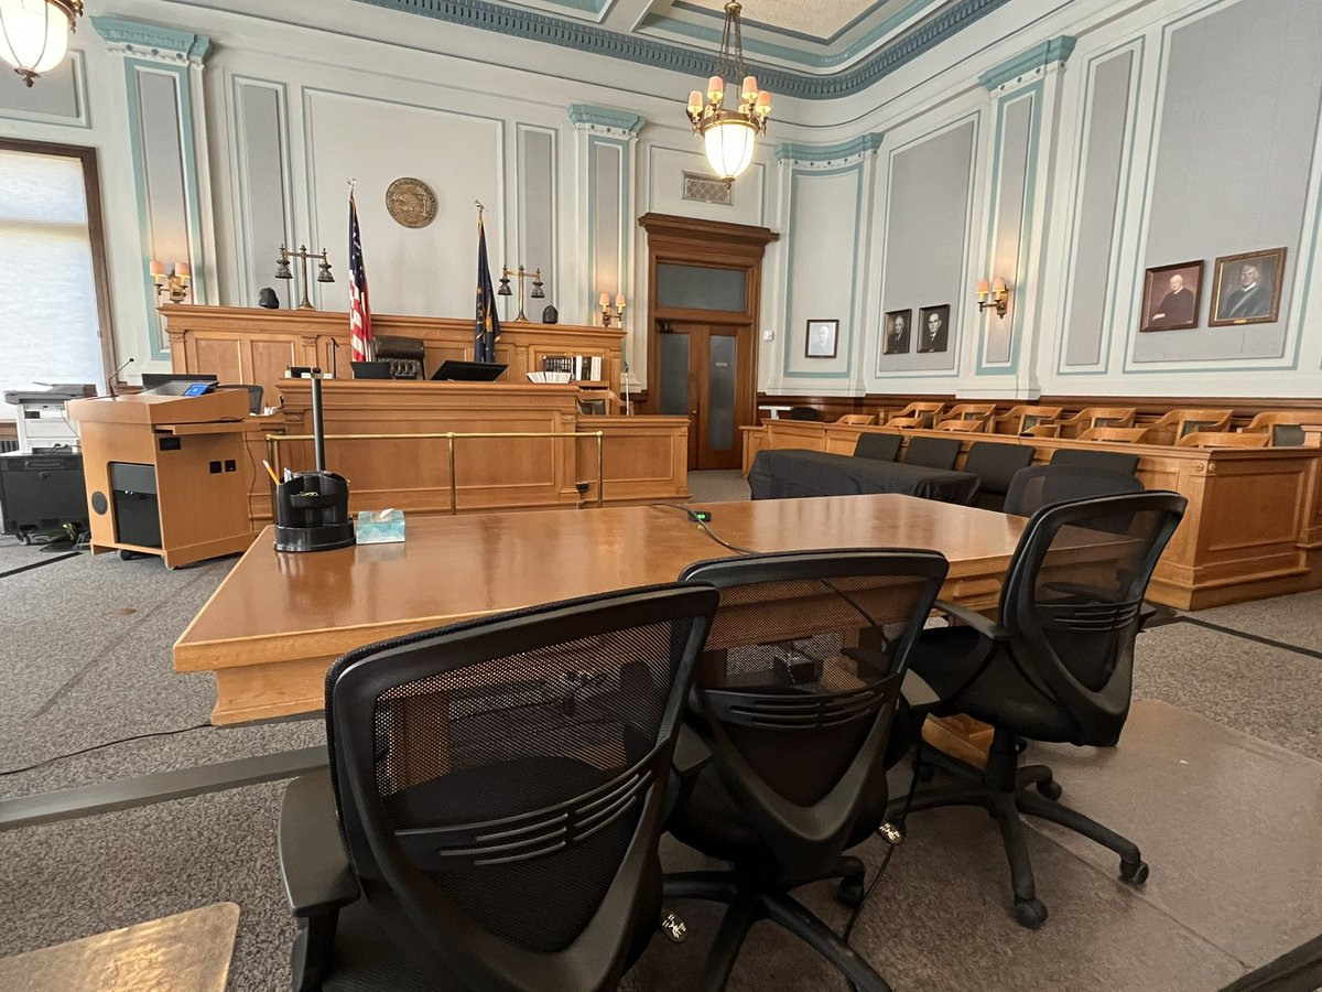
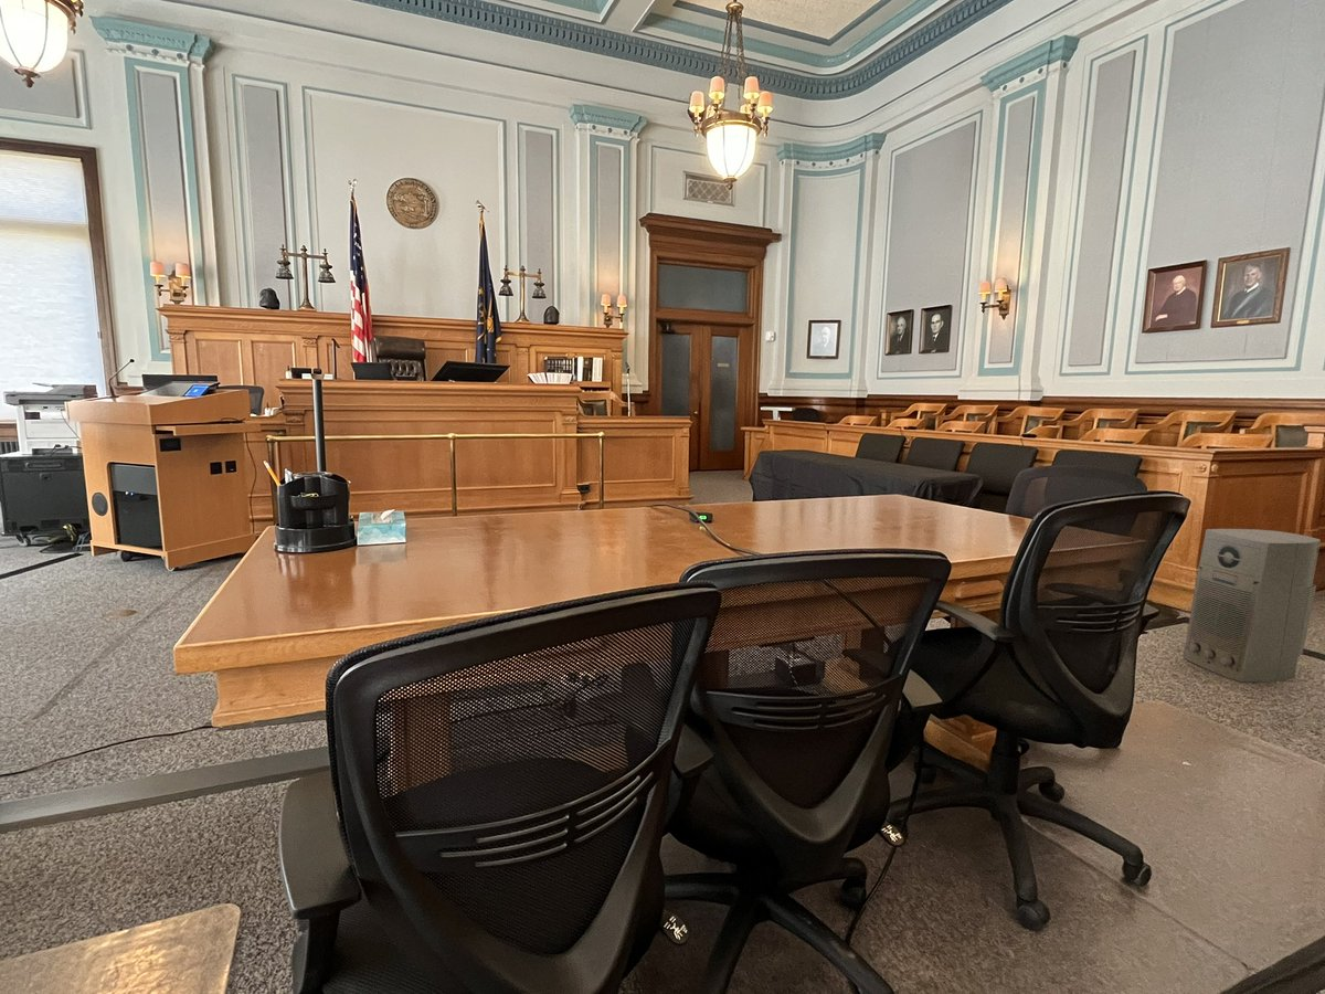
+ air purifier (1252, 602)
